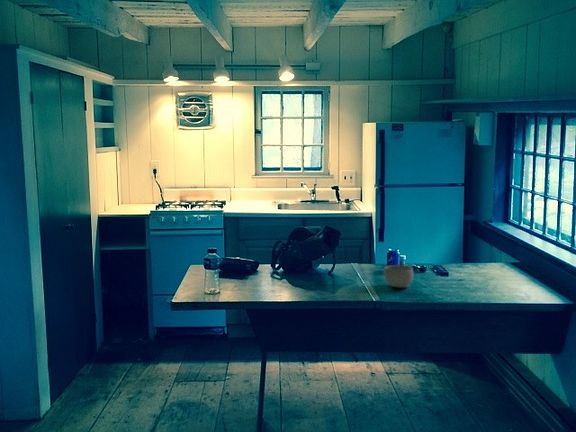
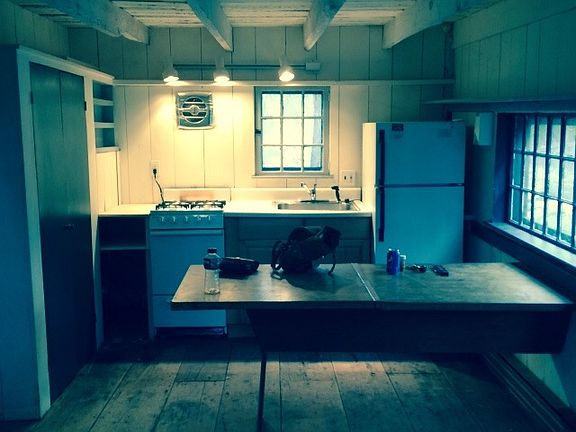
- bowl (398, 277)
